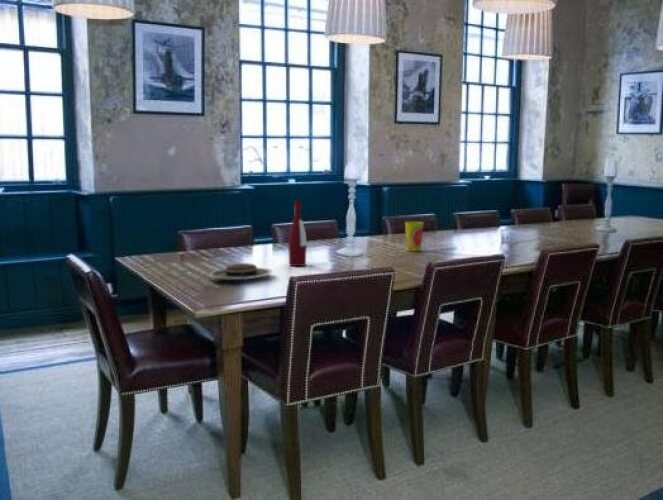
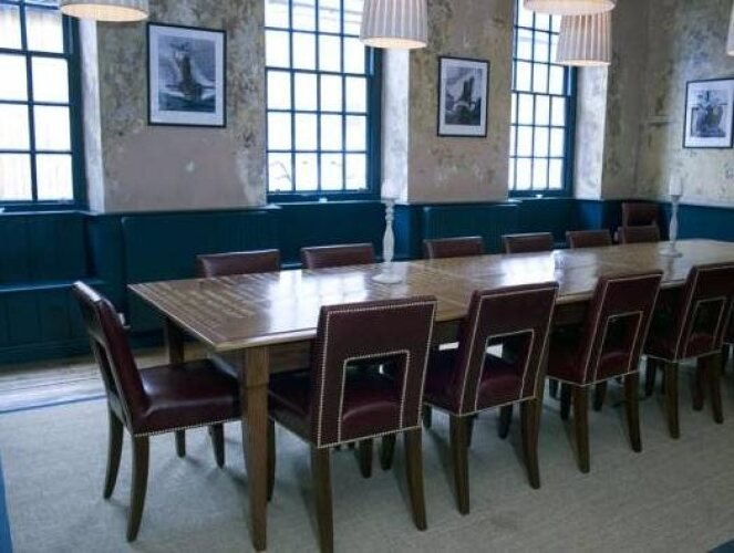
- cup (413, 236)
- alcohol (297, 232)
- plate (241, 271)
